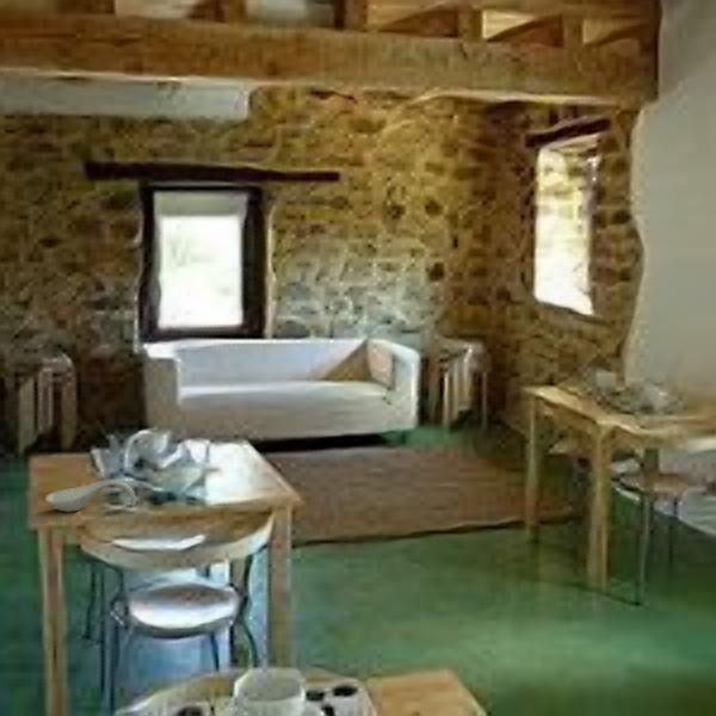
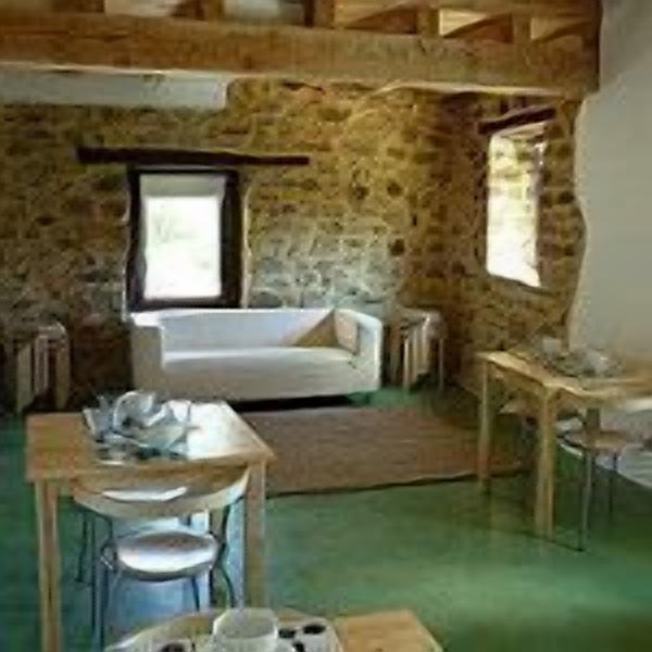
- spoon rest (91, 494)
